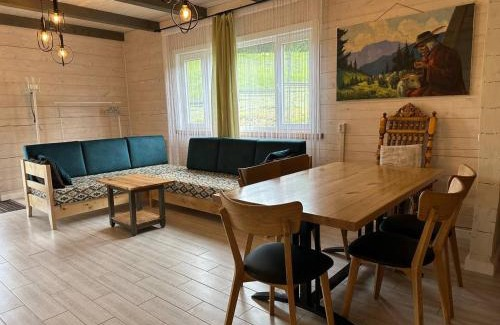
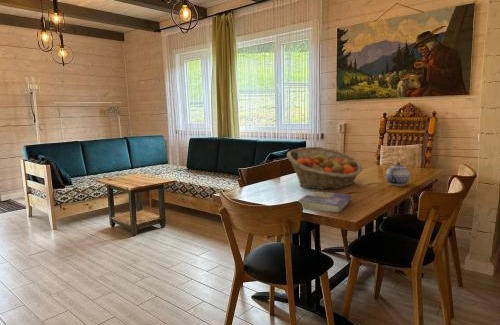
+ teapot (397, 173)
+ book (325, 200)
+ fruit basket (324, 166)
